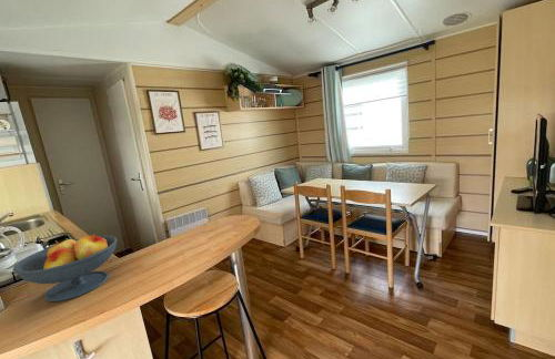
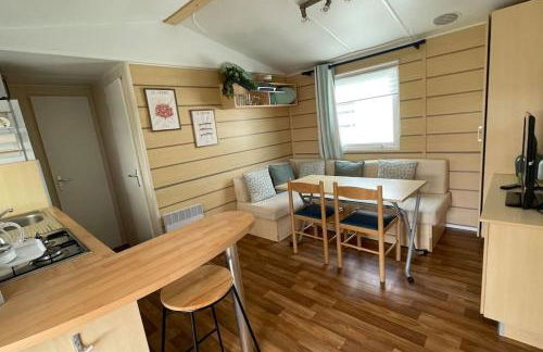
- fruit bowl (72, 261)
